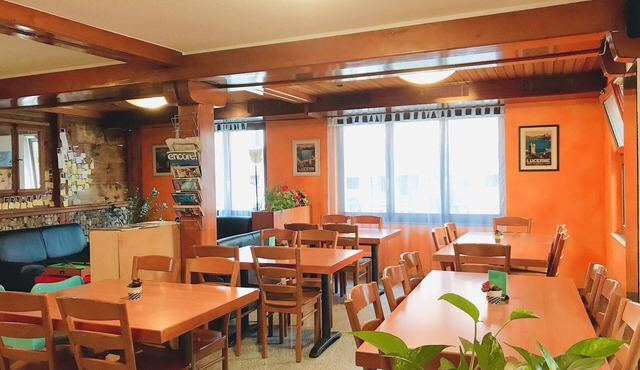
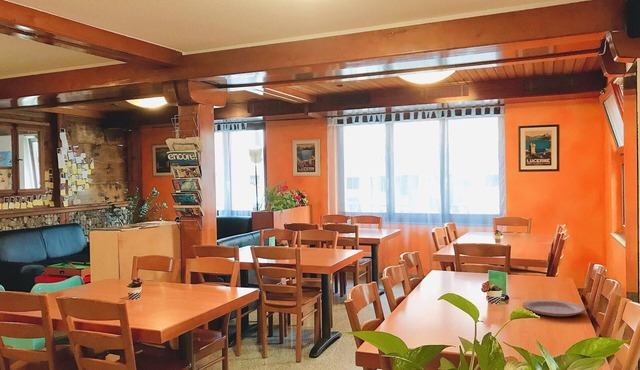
+ plate (553, 308)
